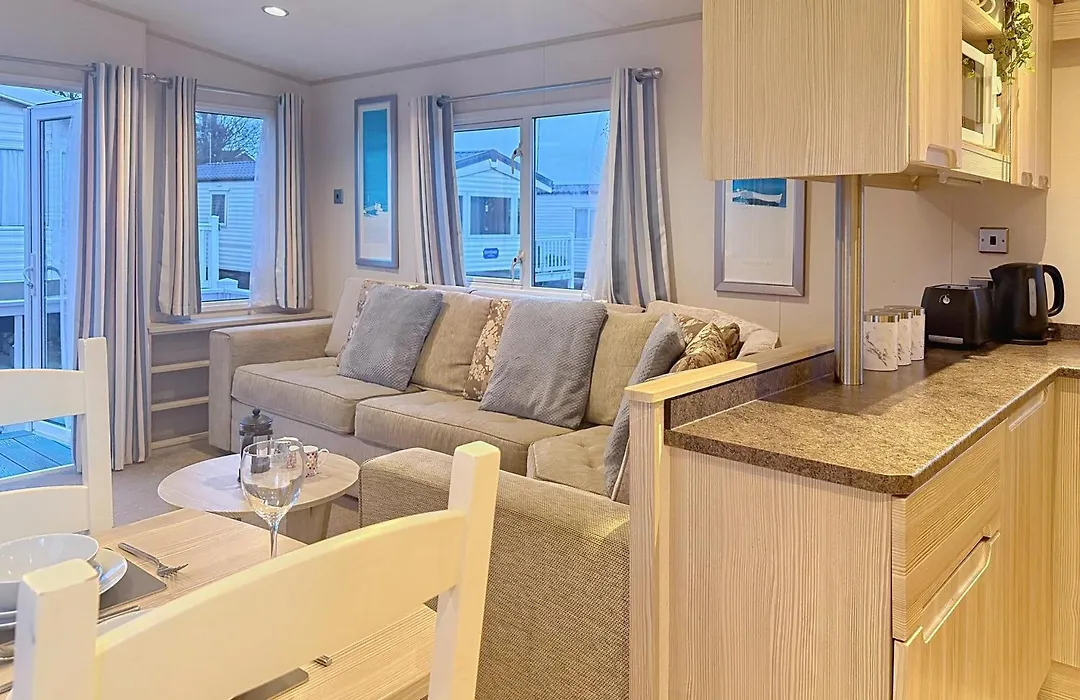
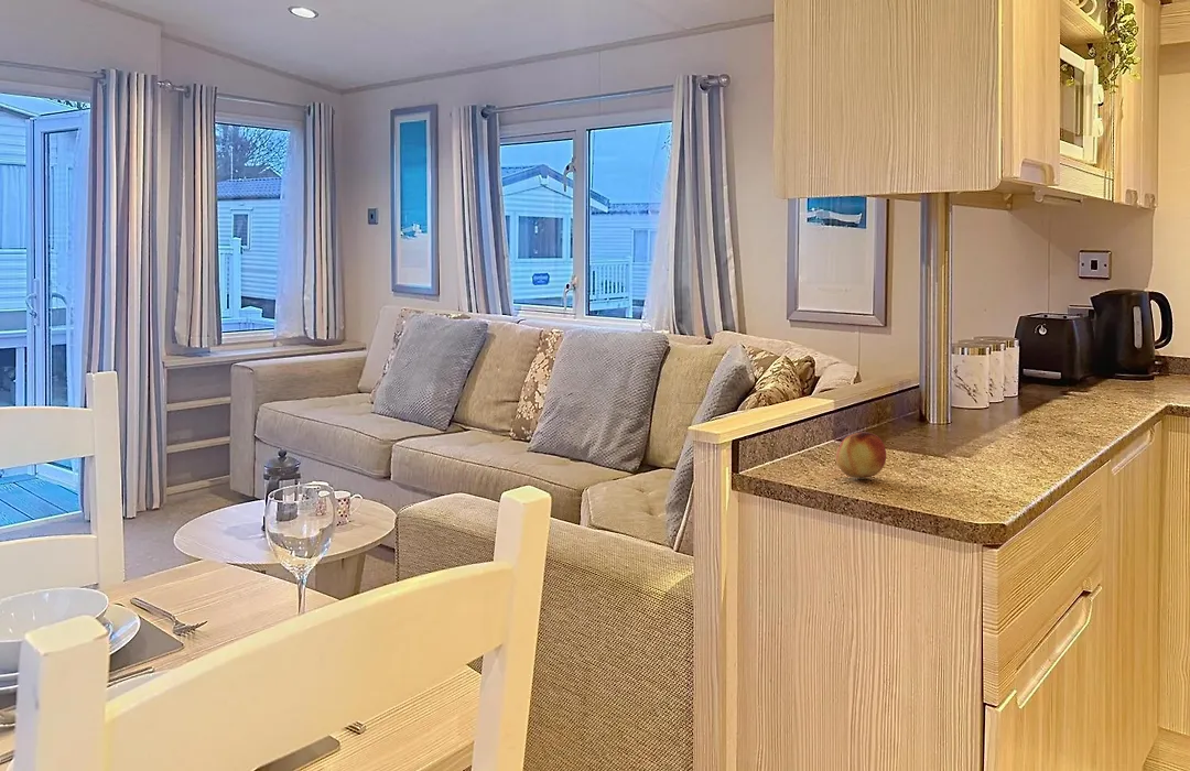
+ fruit (861, 455)
